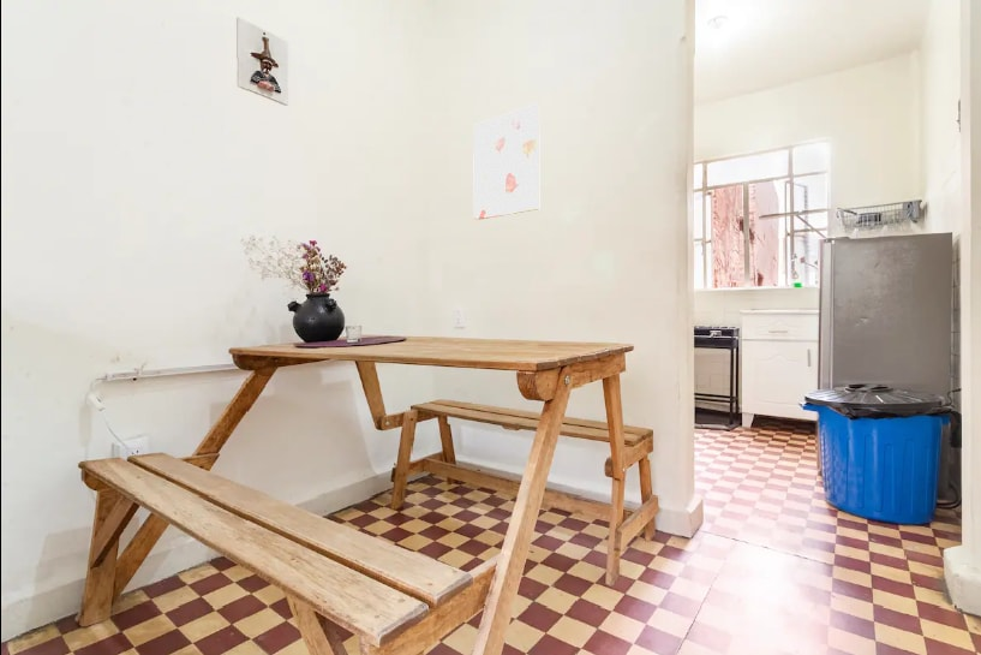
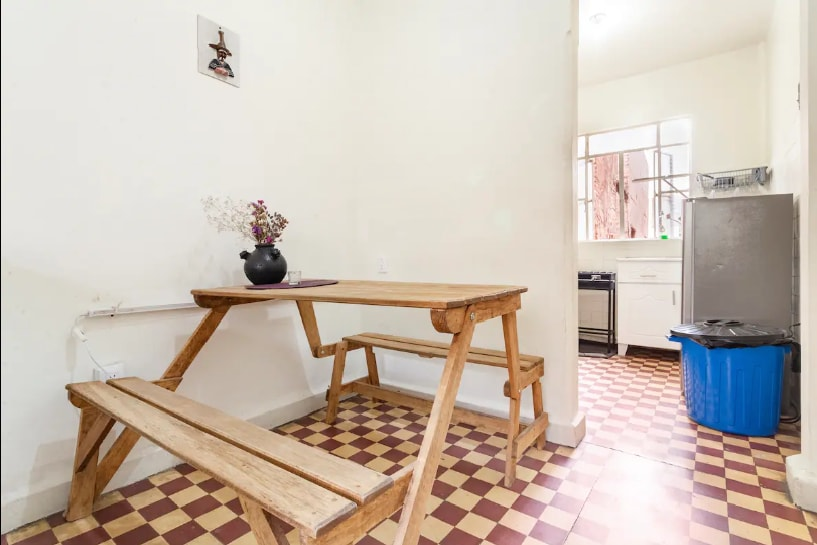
- wall art (504, 165)
